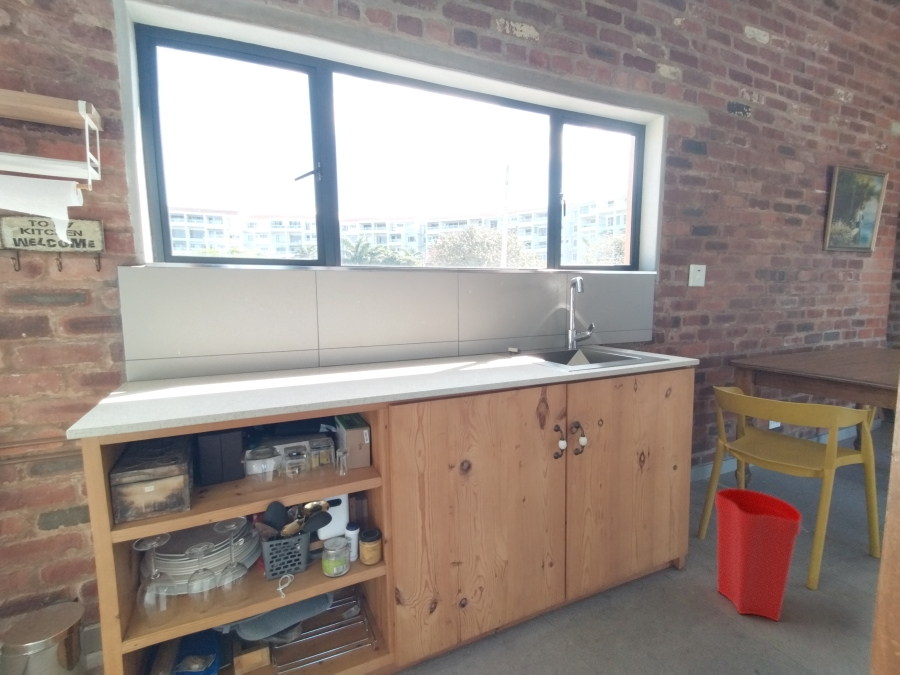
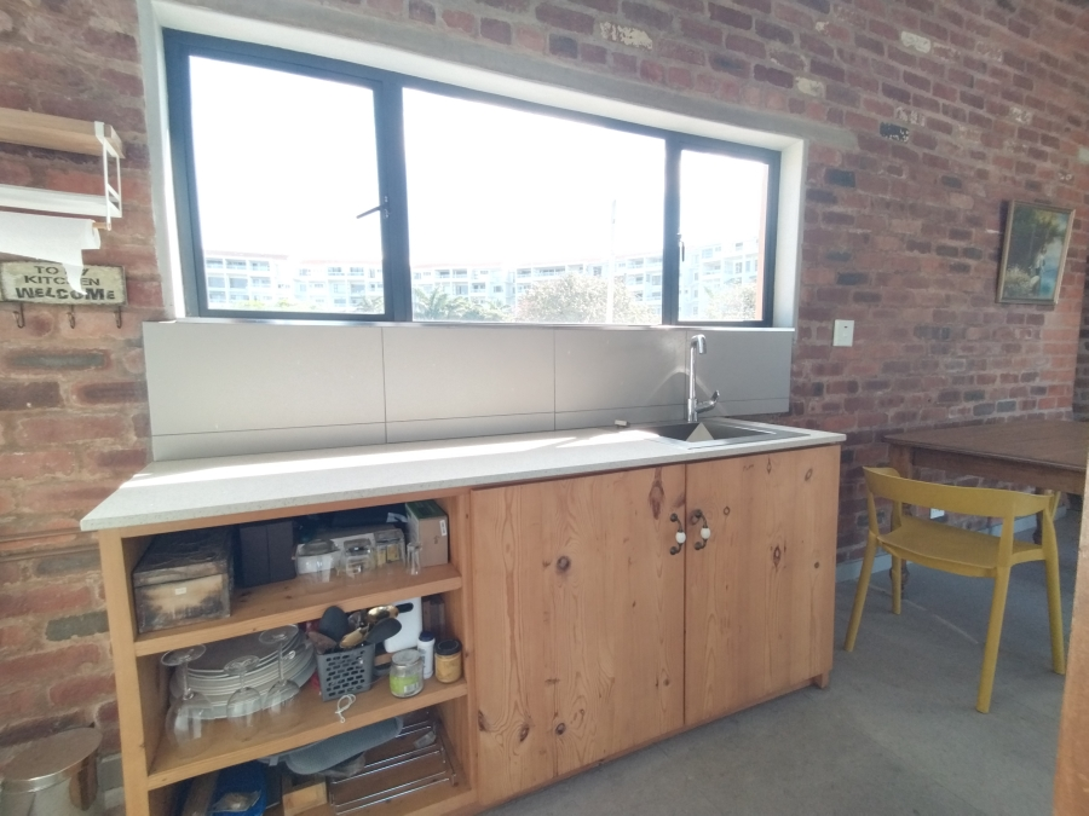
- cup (752, 554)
